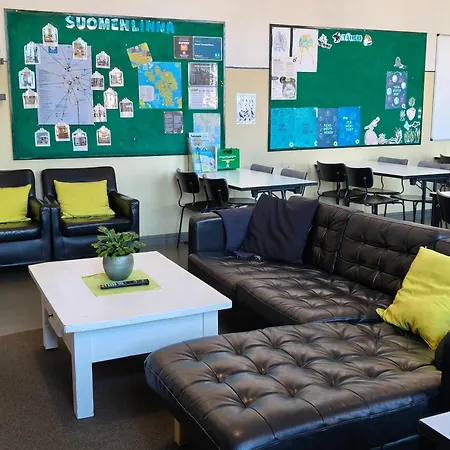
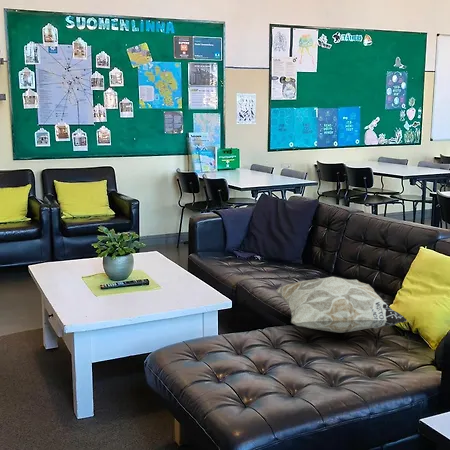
+ decorative pillow (336, 304)
